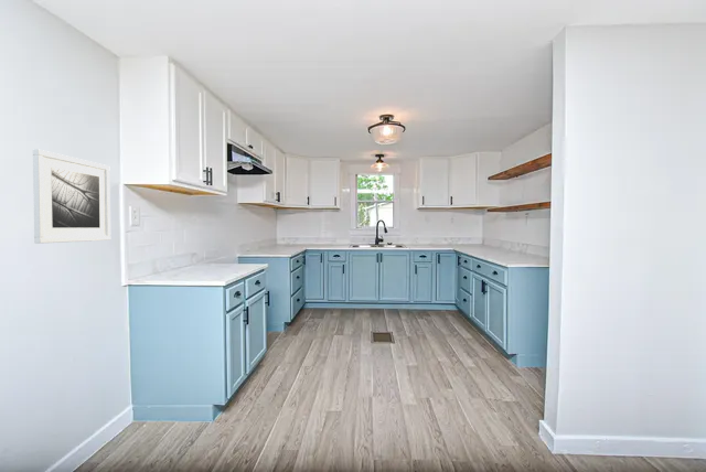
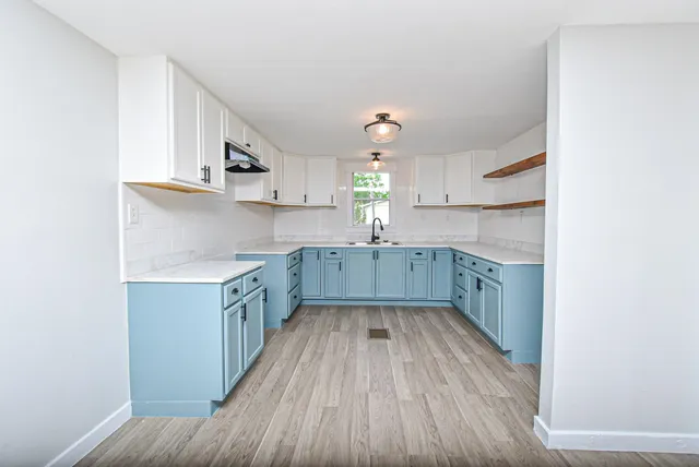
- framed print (76, 200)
